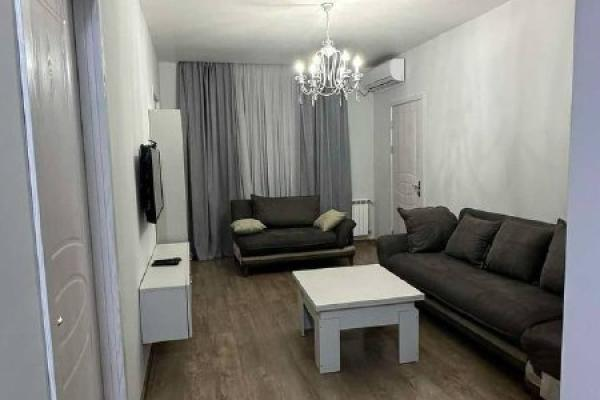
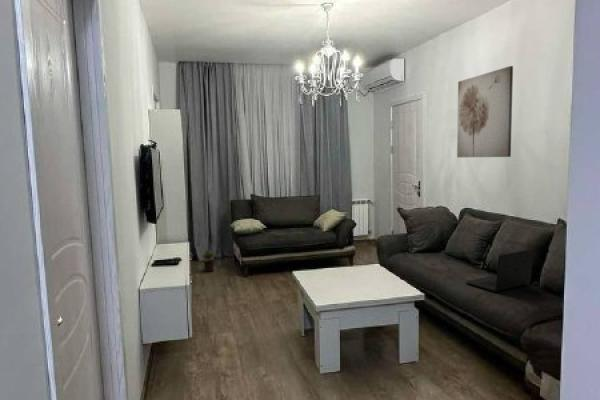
+ wall art (482, 116)
+ laptop (498, 266)
+ potted plant (208, 260)
